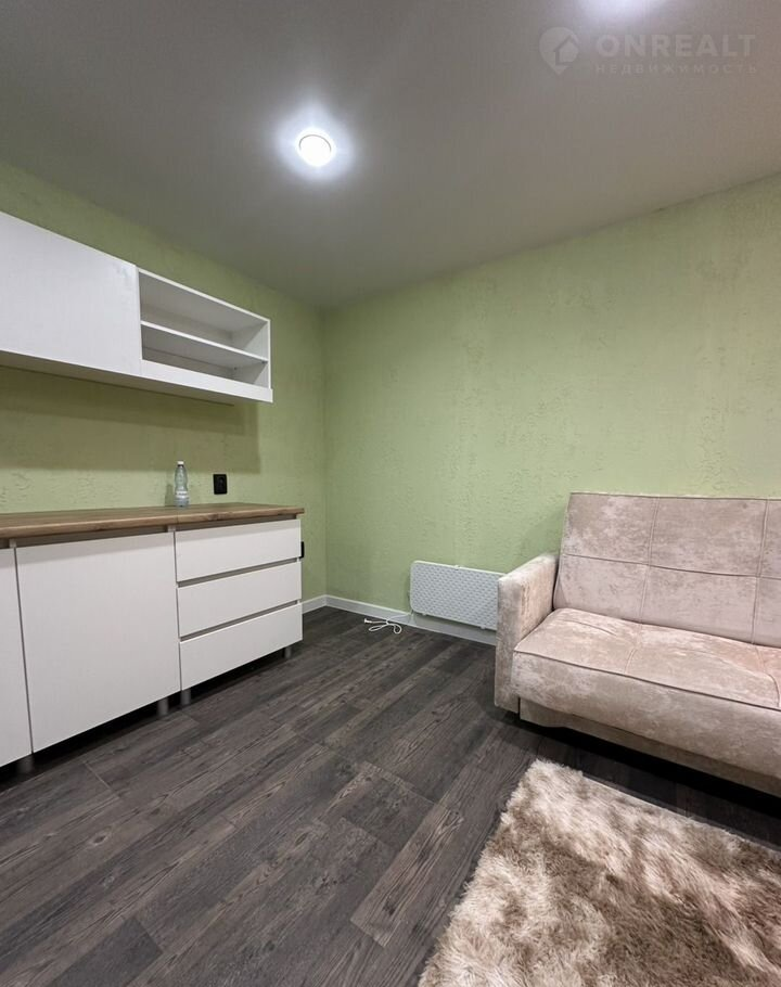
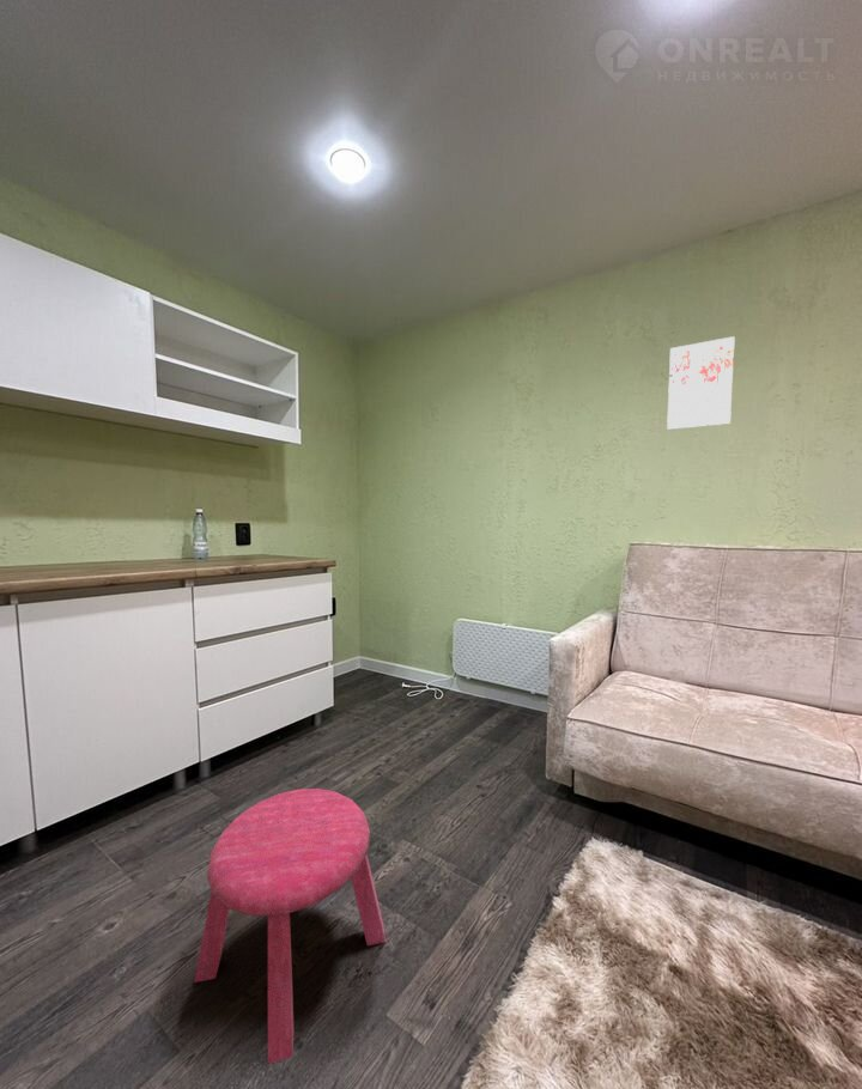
+ wall art (699, 385)
+ stool (293, 892)
